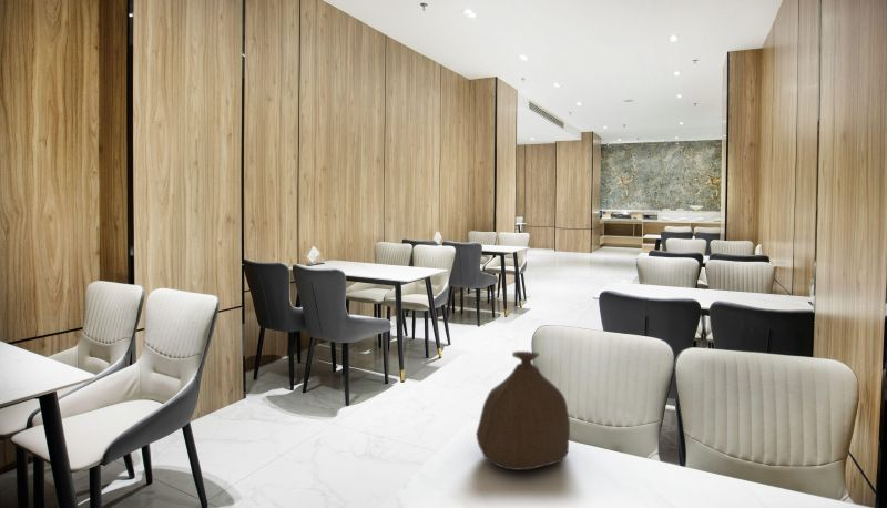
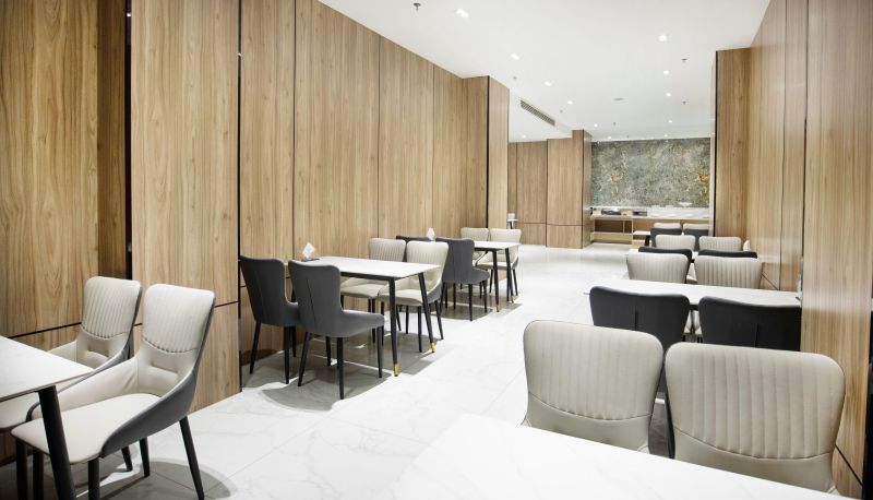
- bag (526, 406)
